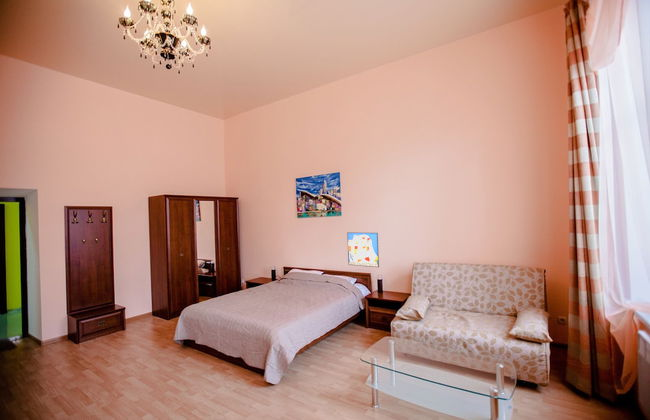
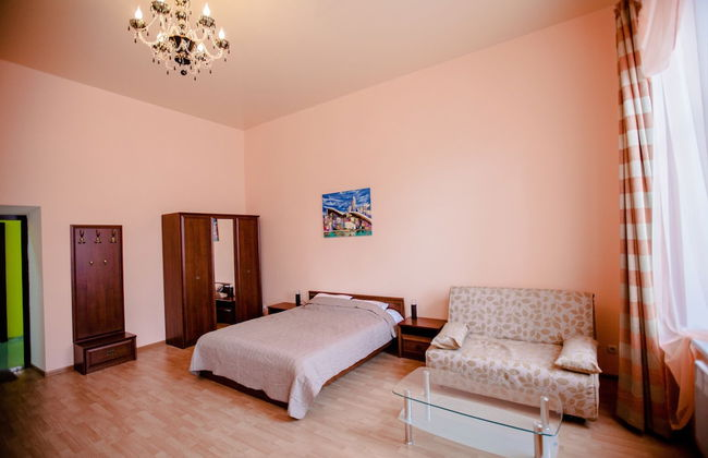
- wall art (362, 249)
